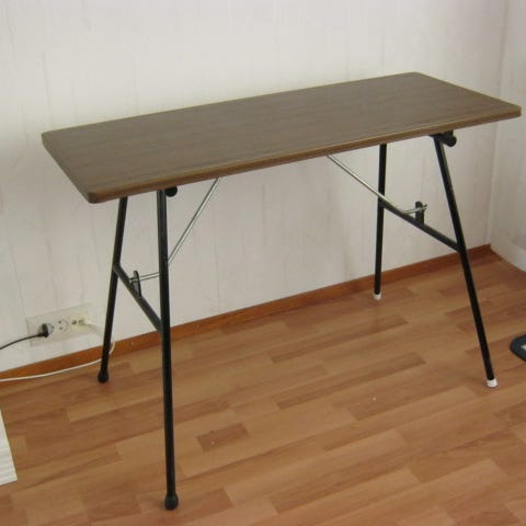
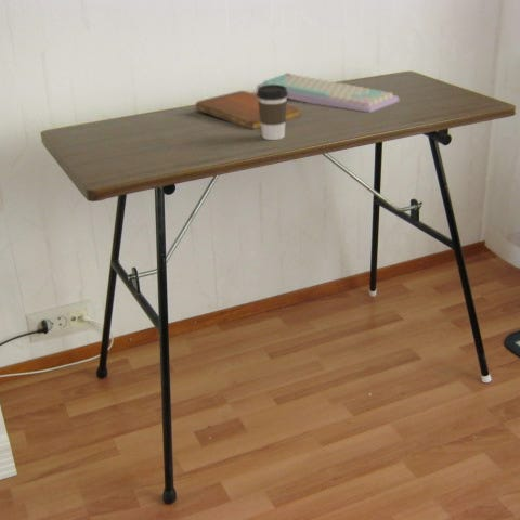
+ coffee cup (272, 112)
+ notebook (247, 108)
+ keyboard (325, 91)
